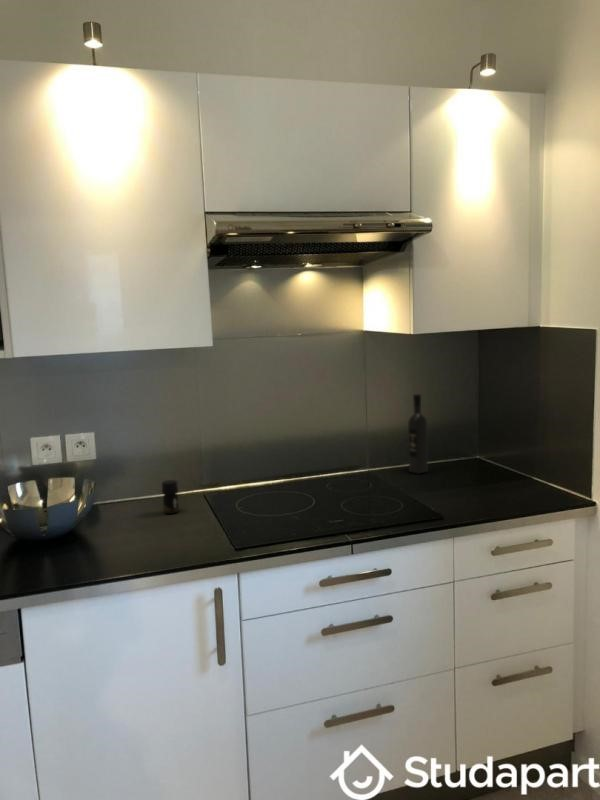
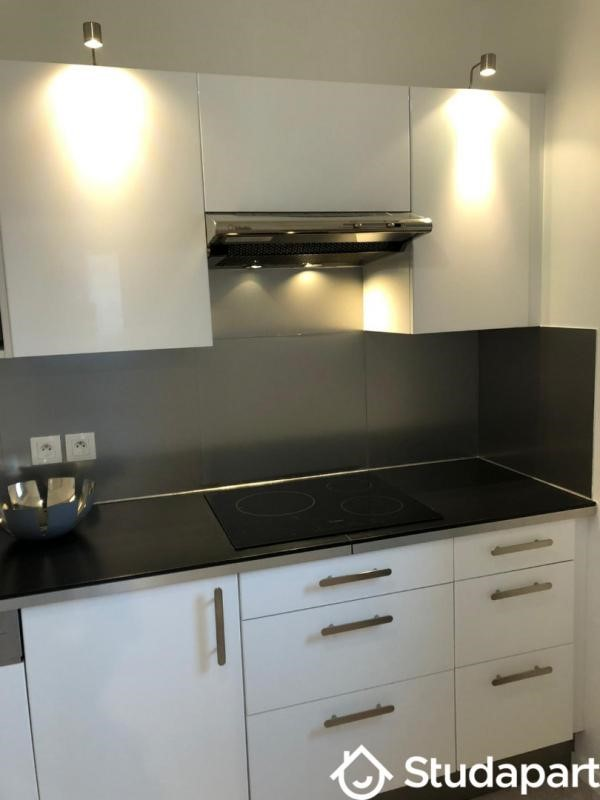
- jar (170, 496)
- wine bottle (417, 433)
